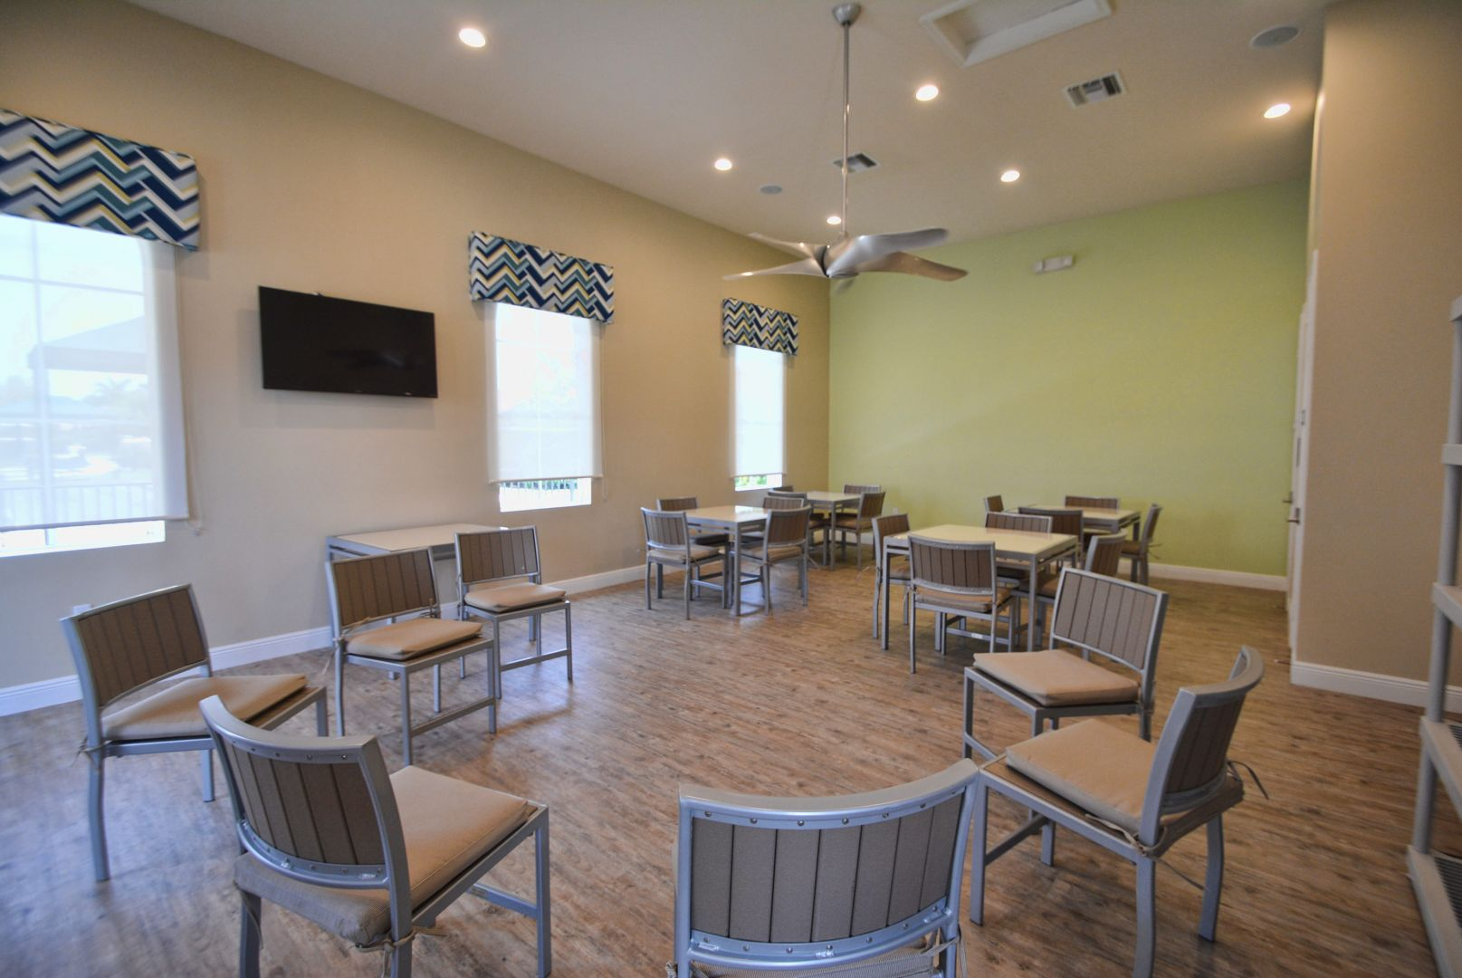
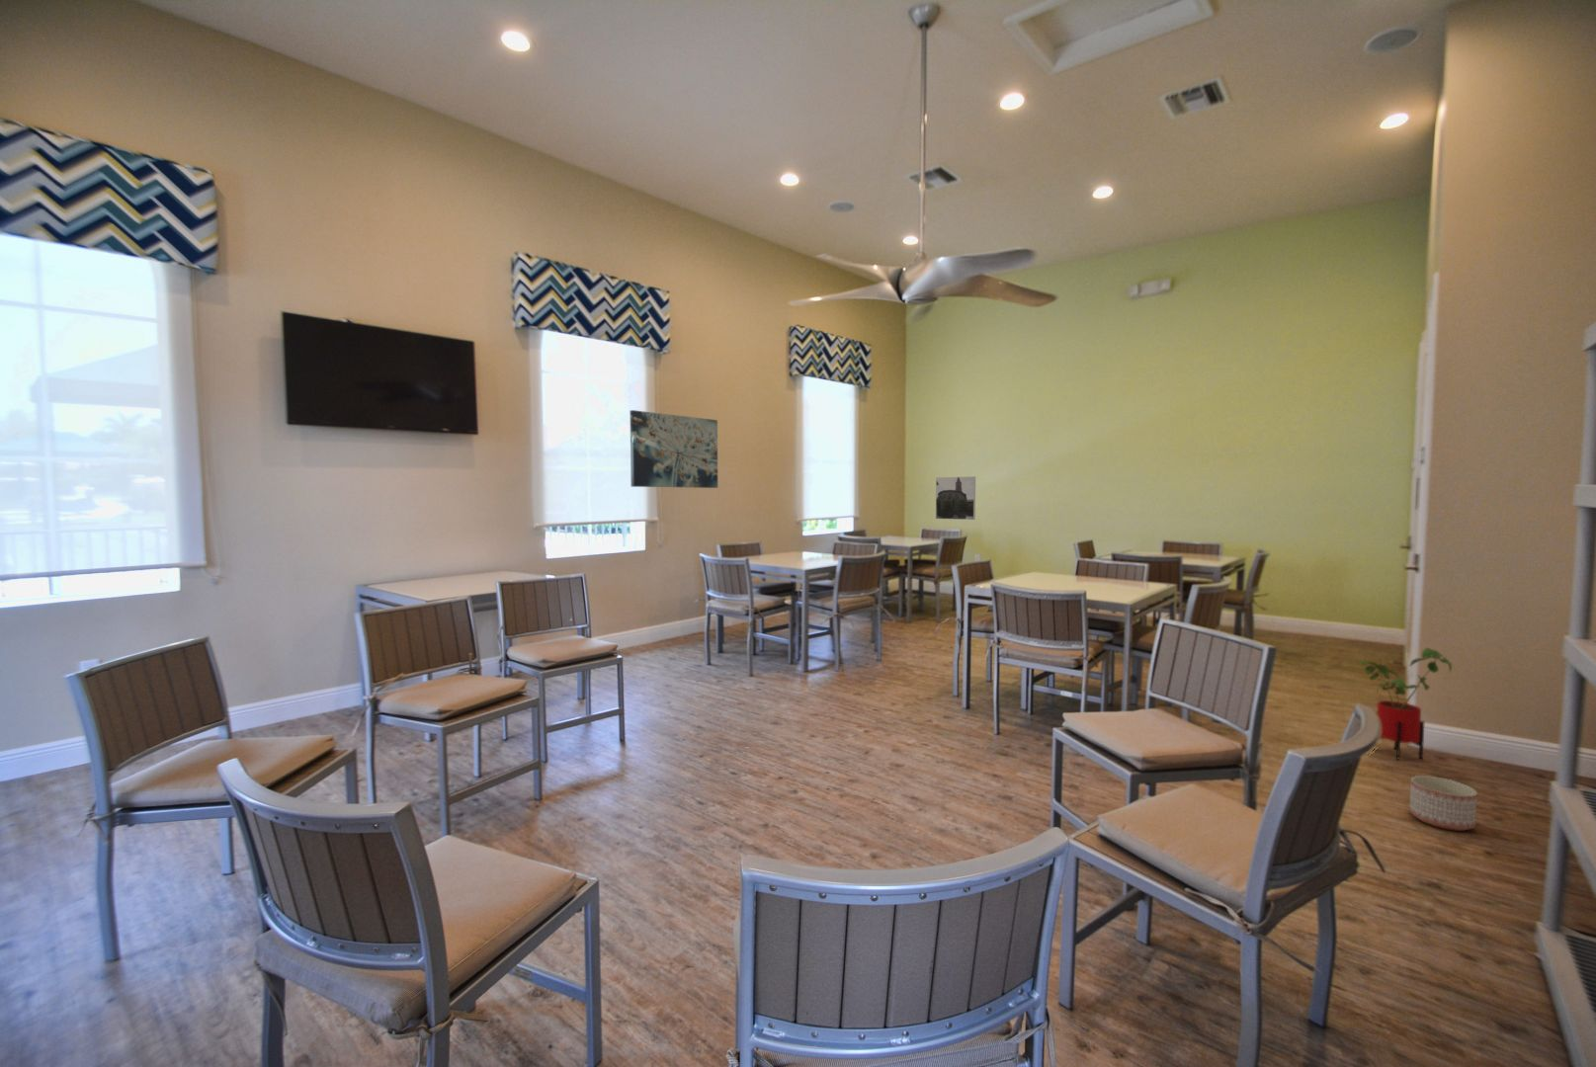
+ house plant (1405, 701)
+ planter (1442, 803)
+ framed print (955, 498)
+ wall art (677, 451)
